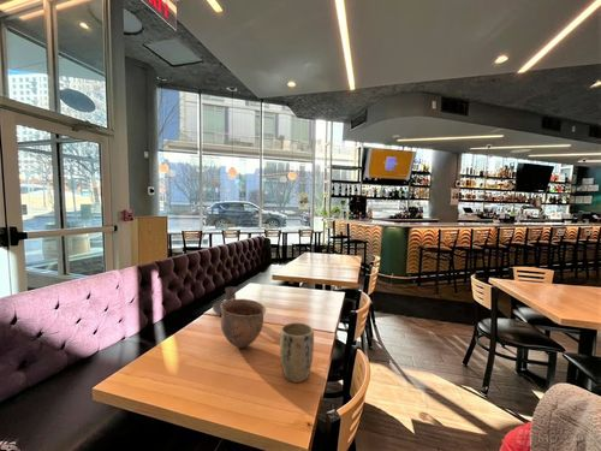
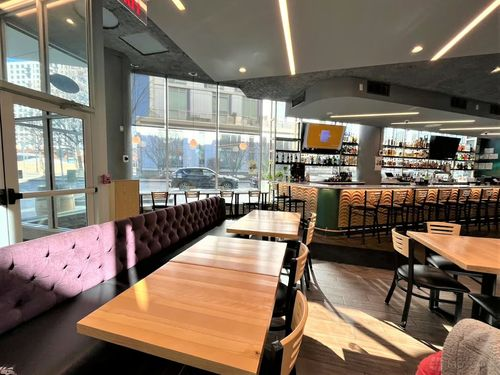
- plant pot (296, 352)
- bowl (243, 325)
- candle holder (231, 299)
